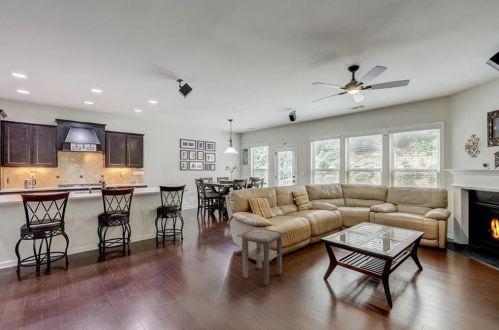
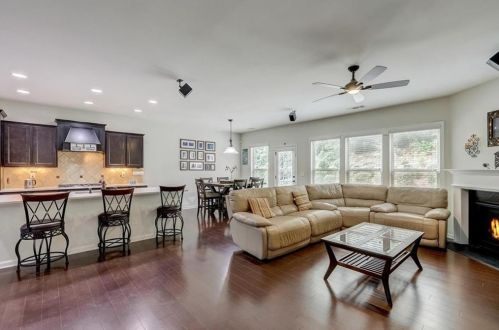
- side table (262, 254)
